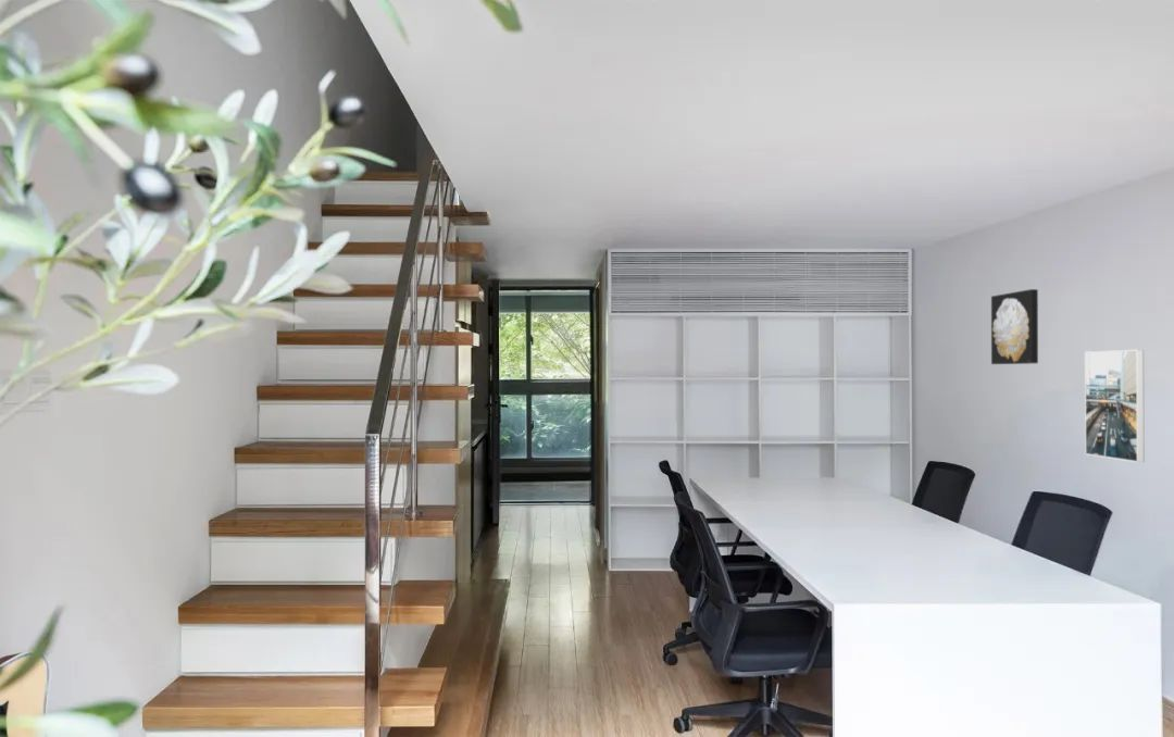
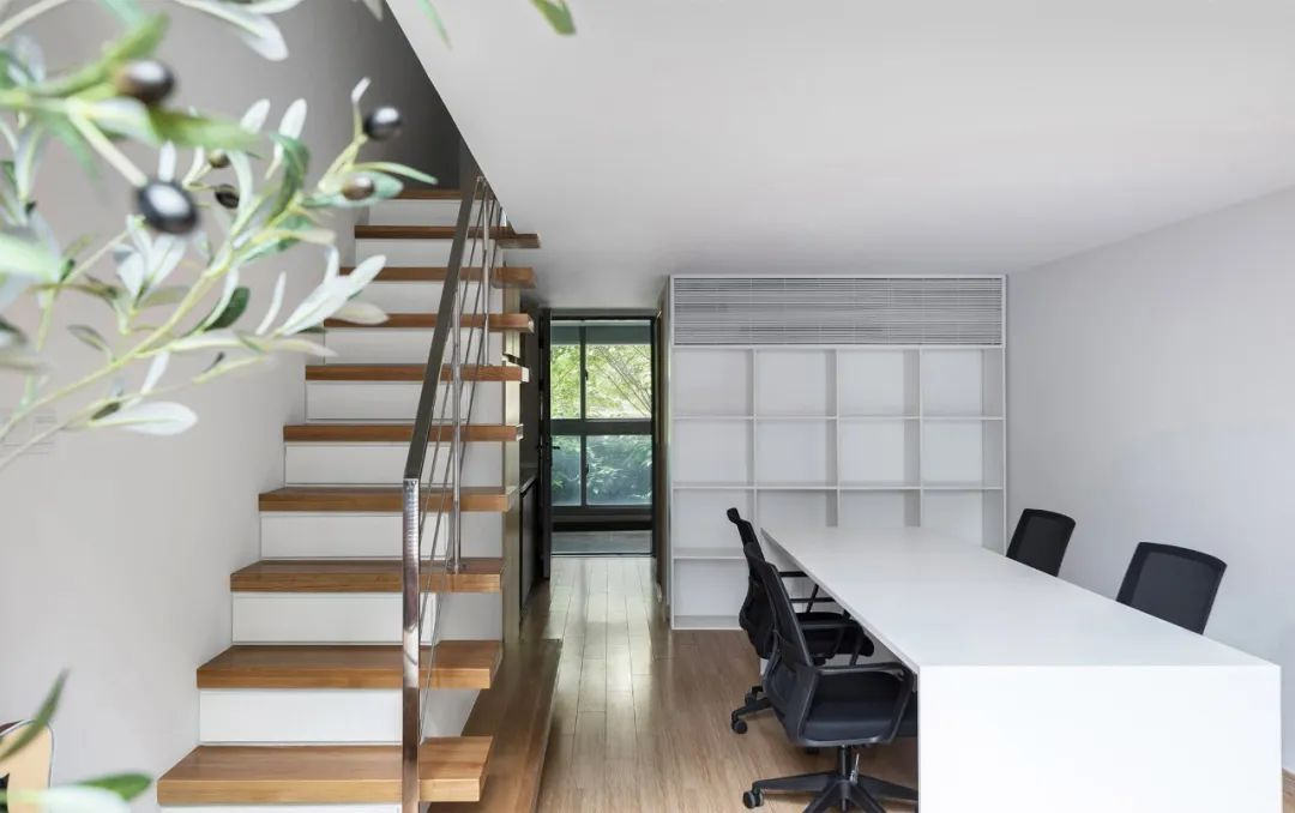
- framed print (1113, 404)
- wall art (1013, 328)
